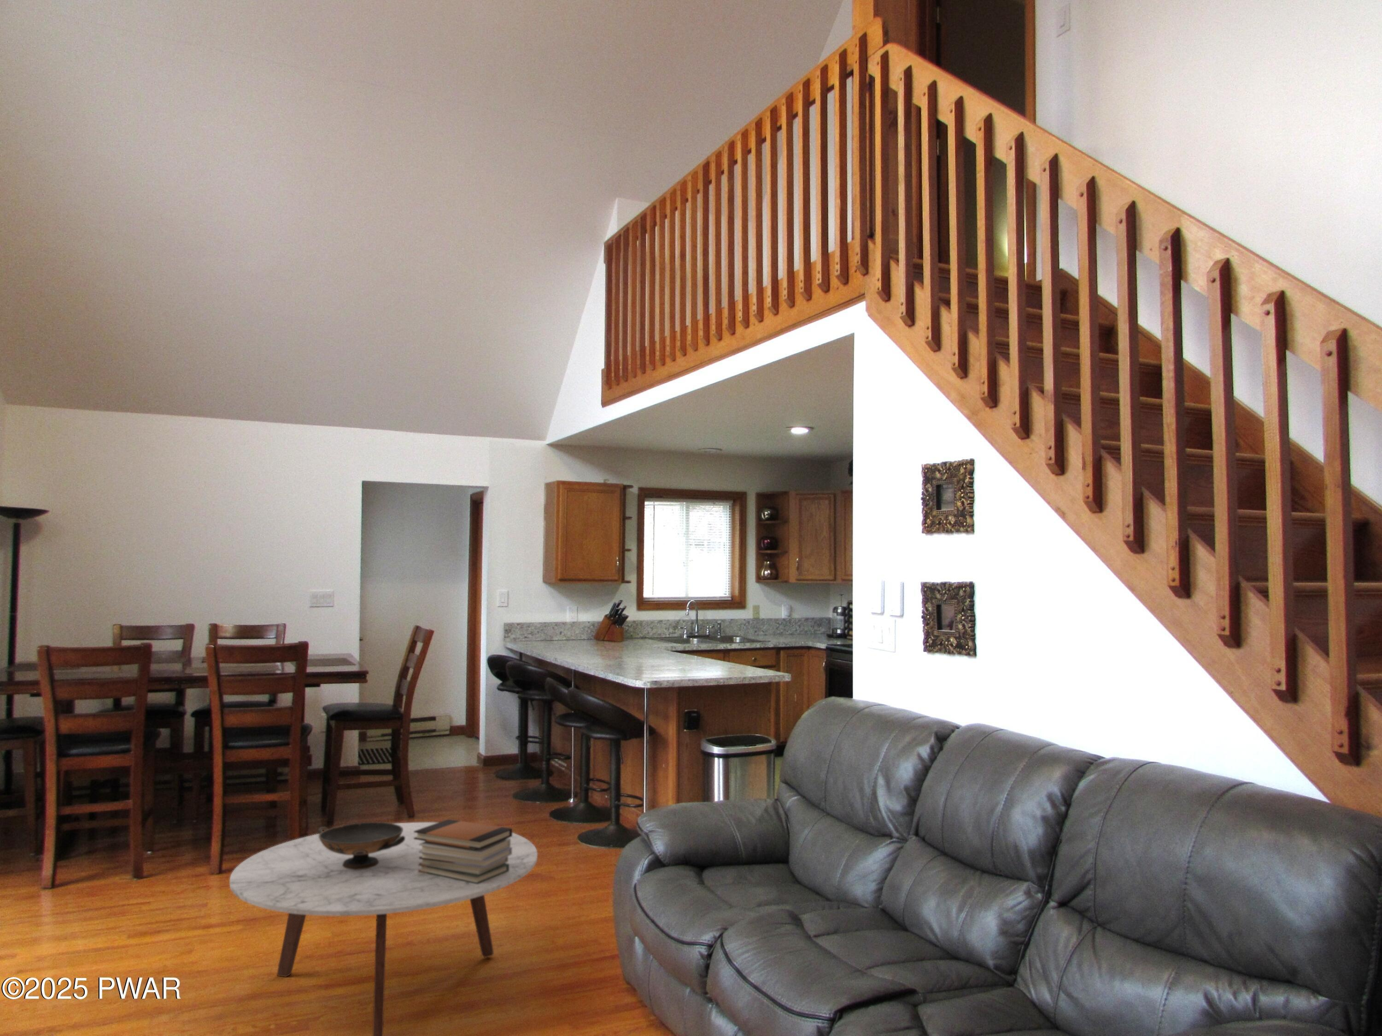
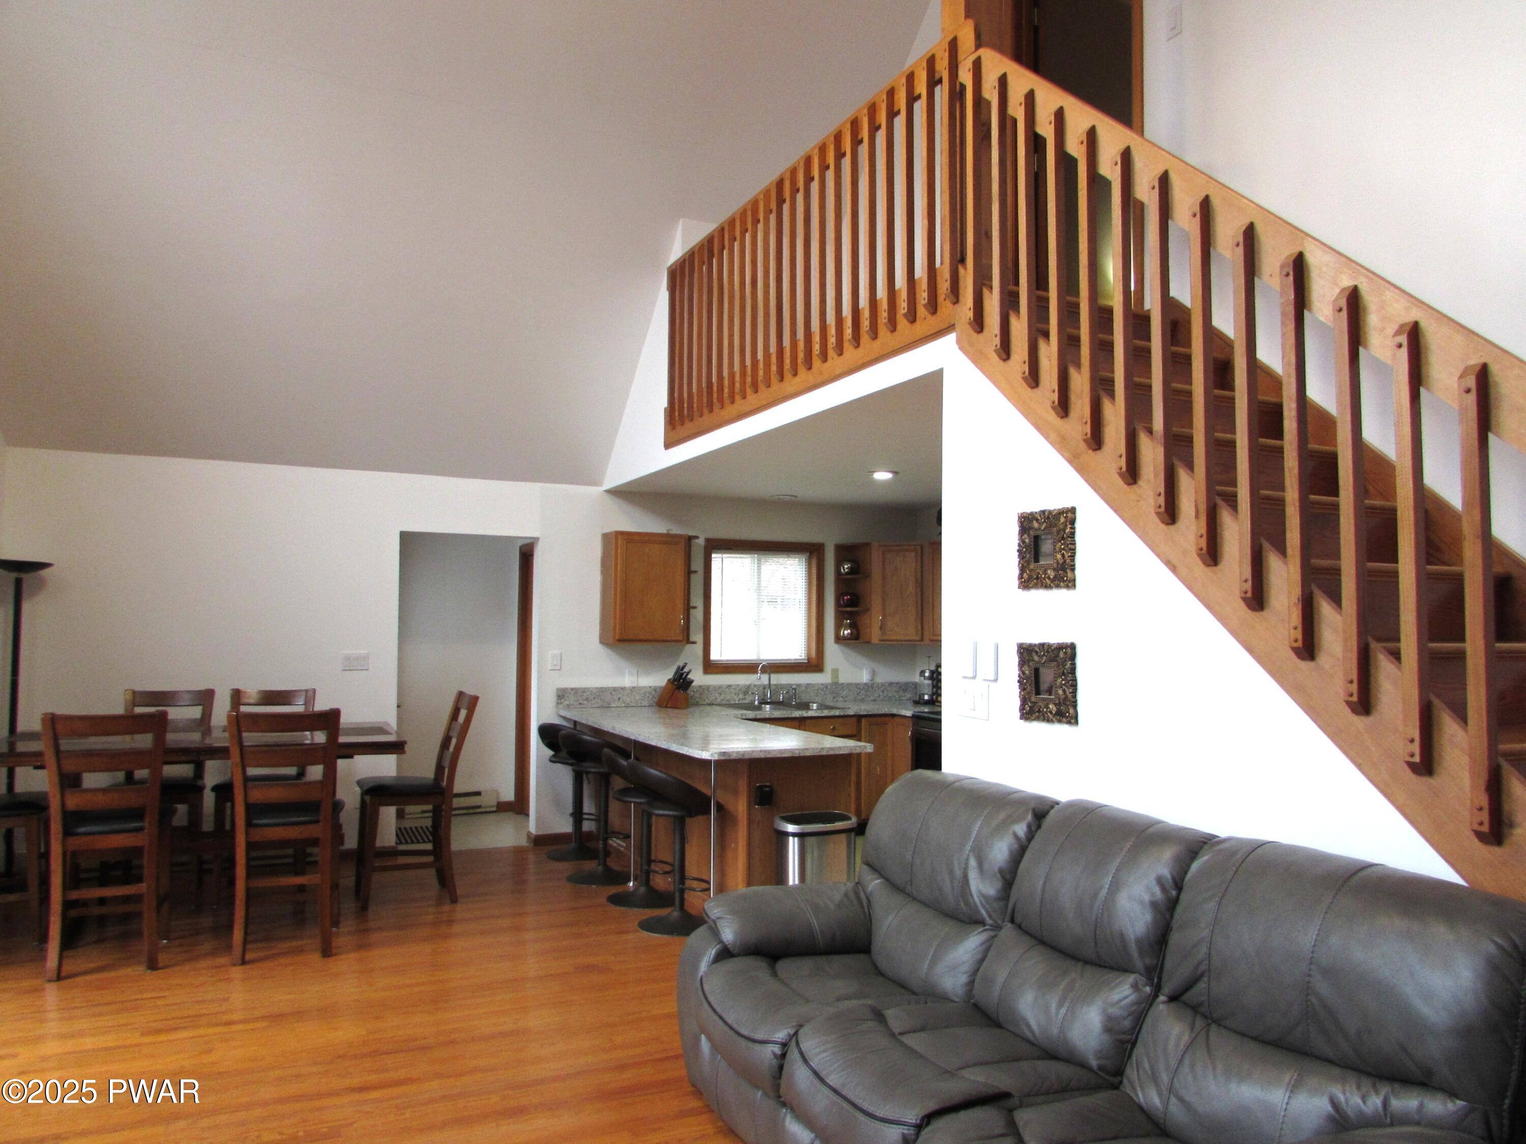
- decorative bowl (360, 847)
- book stack (464, 850)
- coffee table (386, 924)
